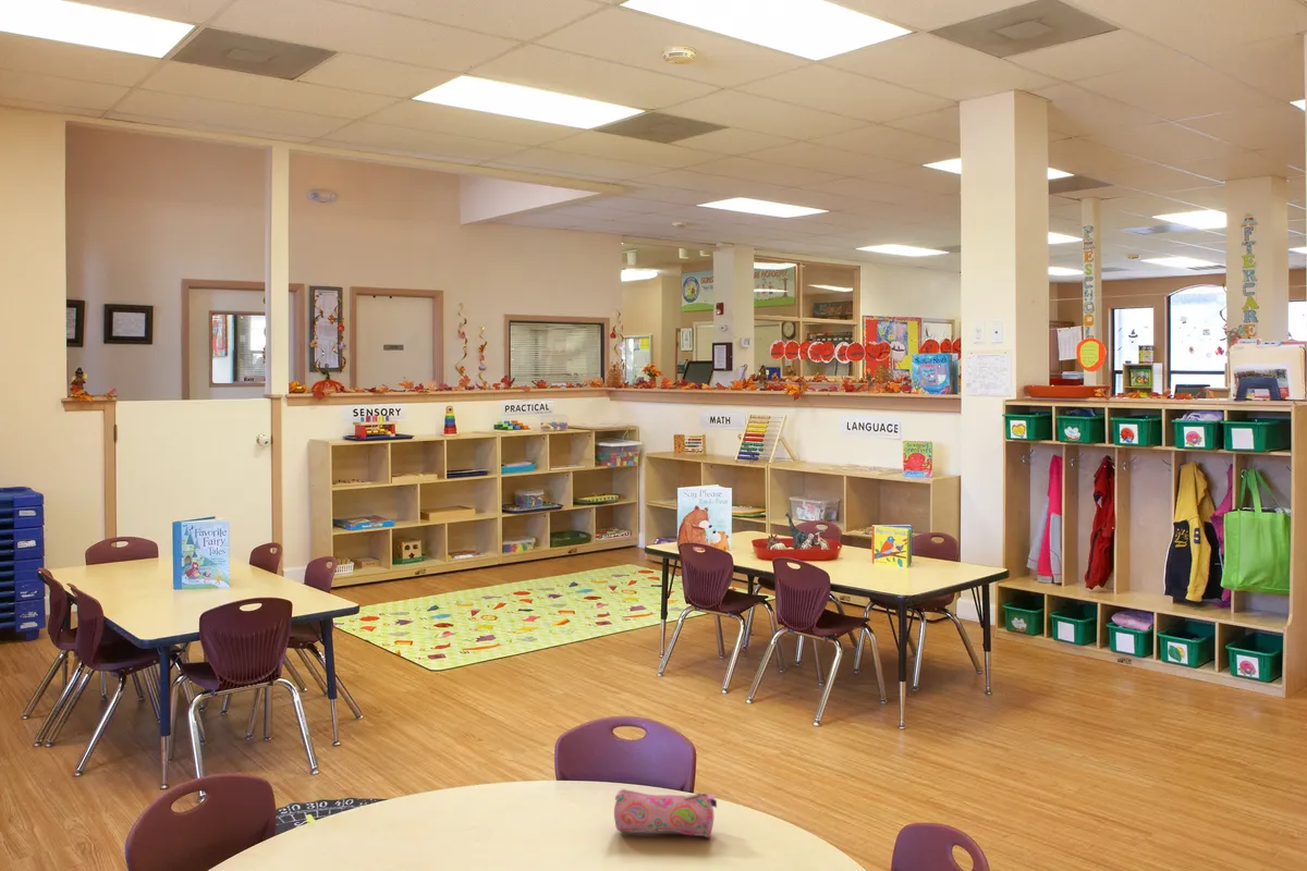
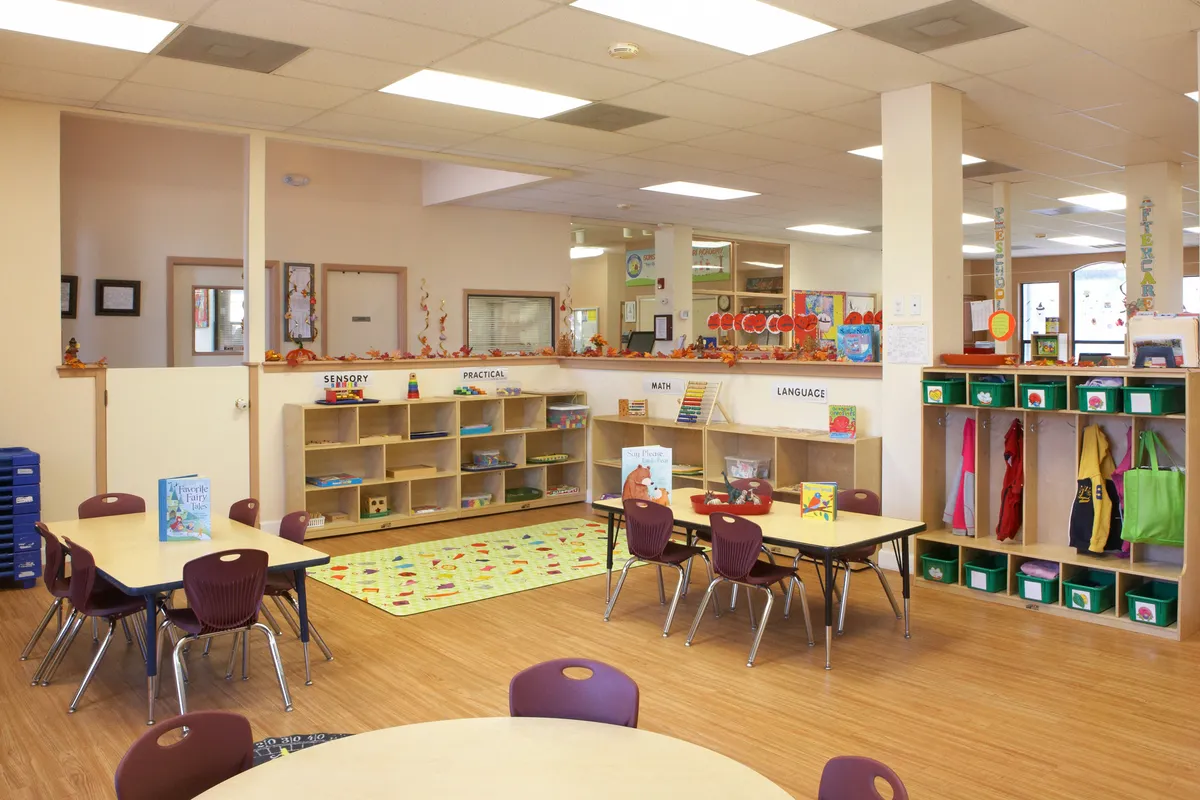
- pencil case (664, 811)
